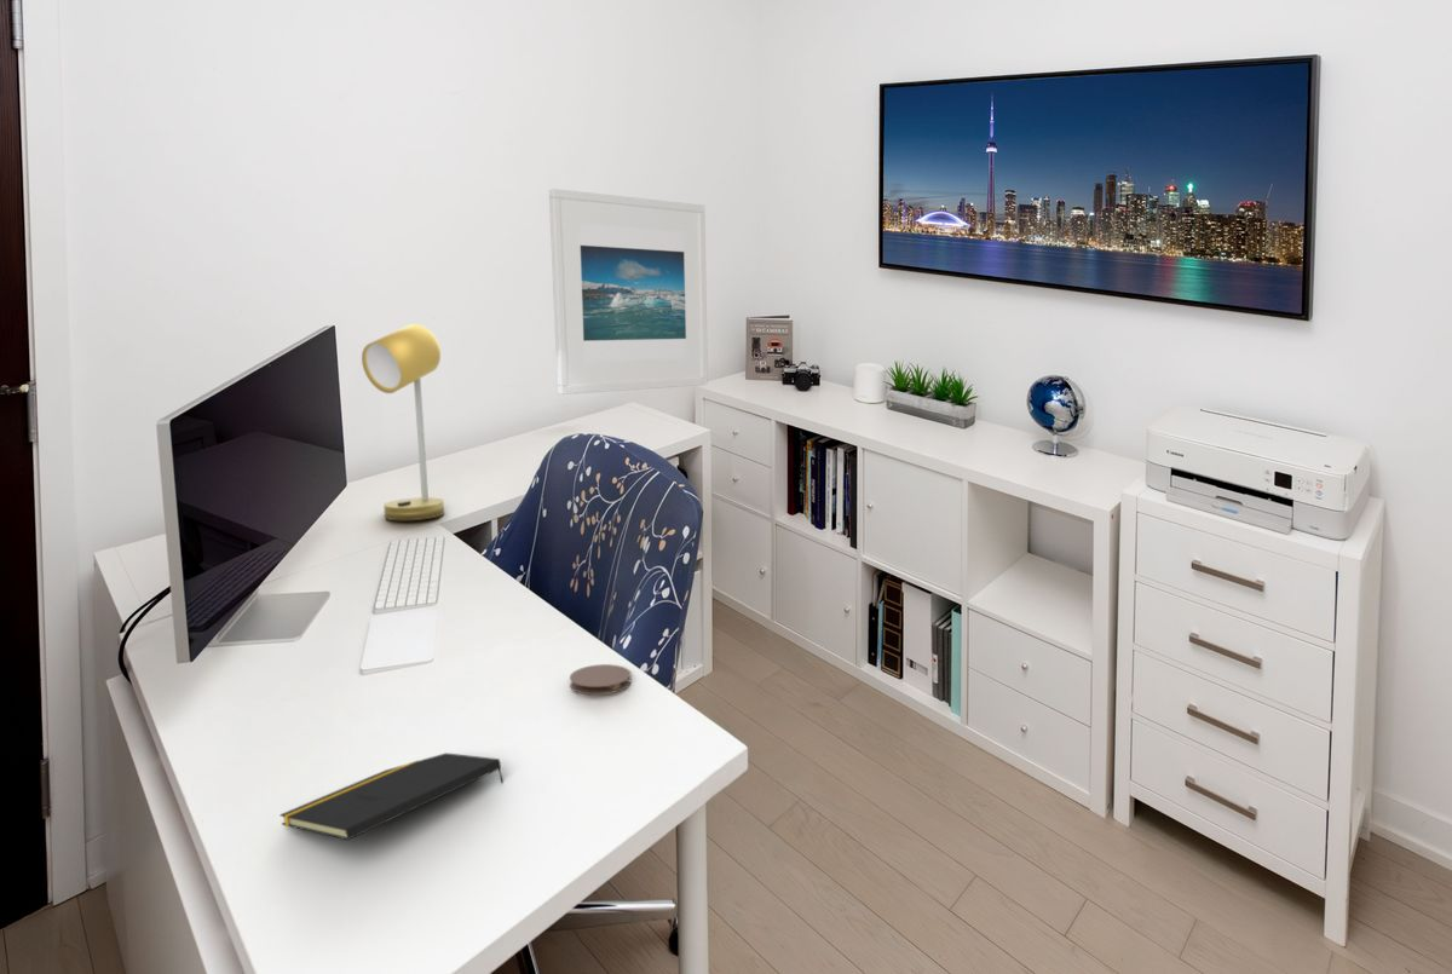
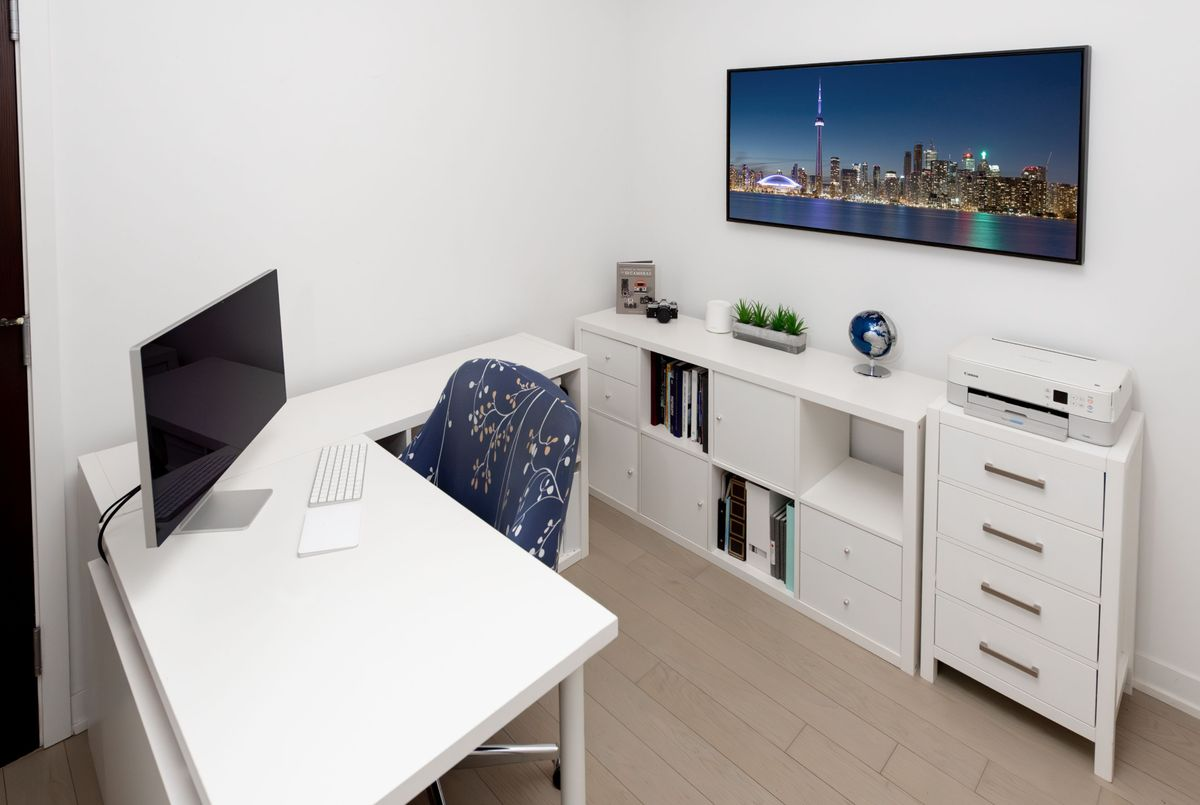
- notepad (393, 790)
- desk lamp (416, 421)
- coaster (600, 679)
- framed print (634, 294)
